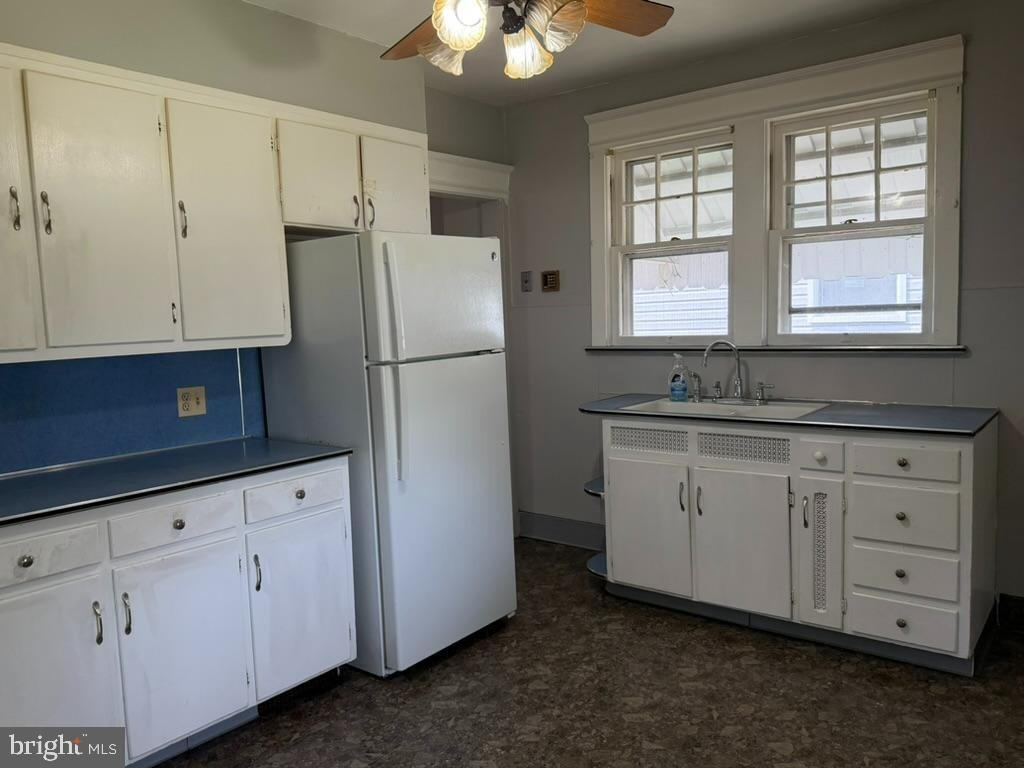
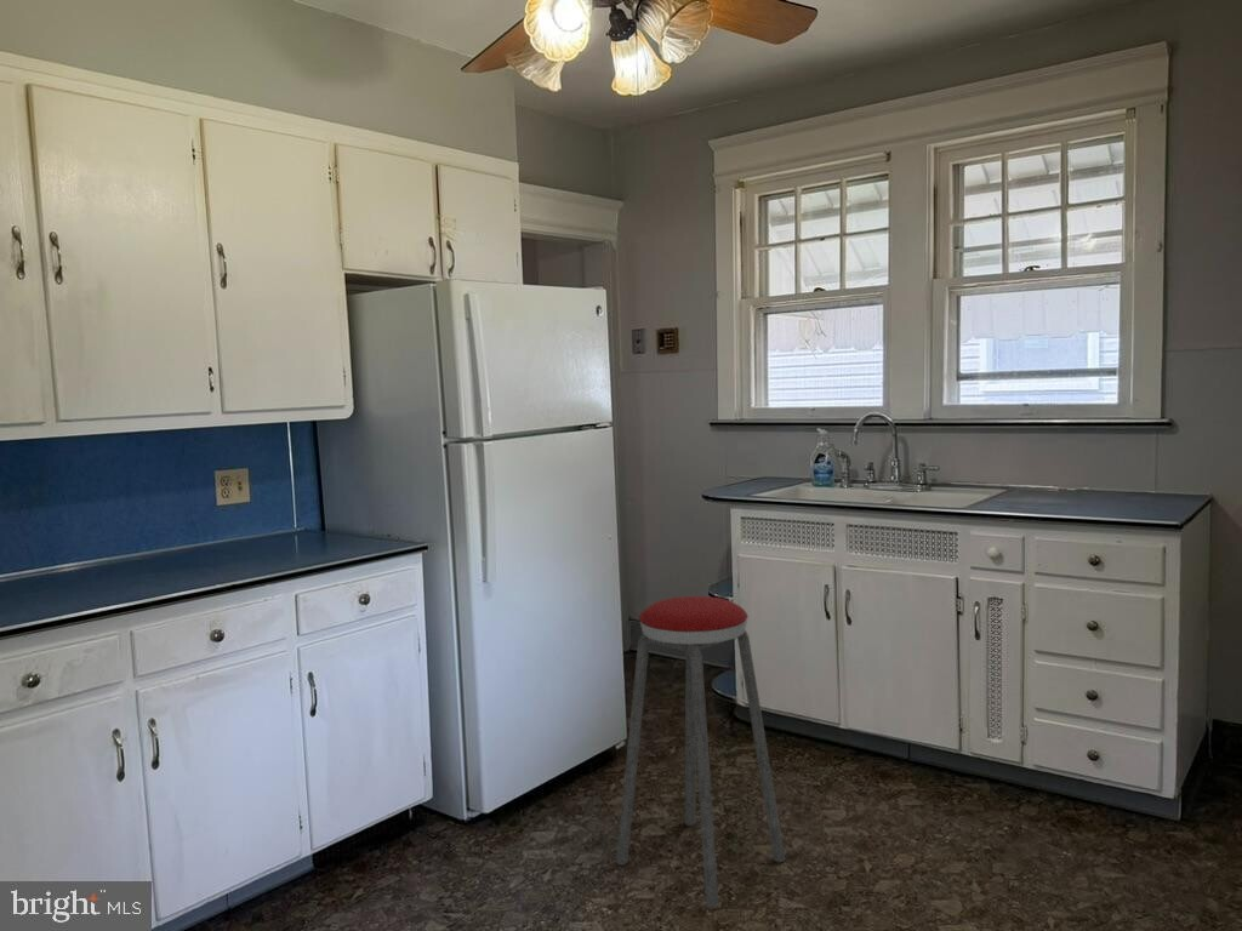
+ music stool (696, 733)
